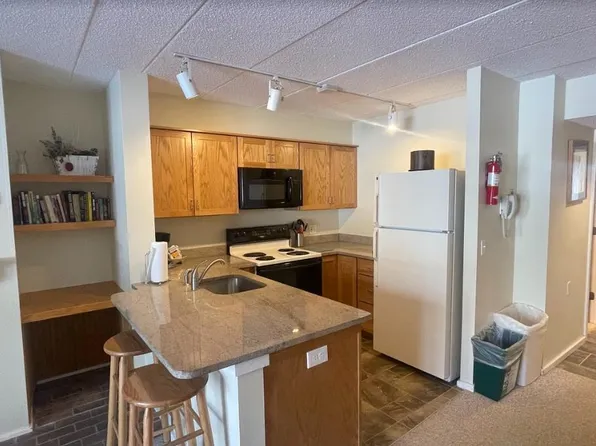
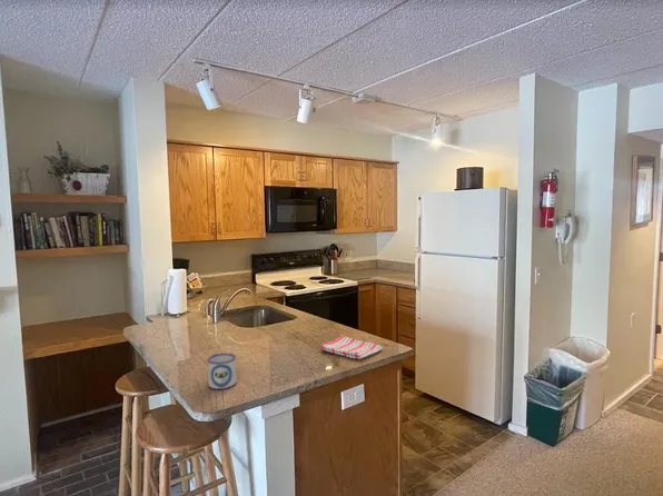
+ mug (220, 368)
+ dish towel (350, 346)
